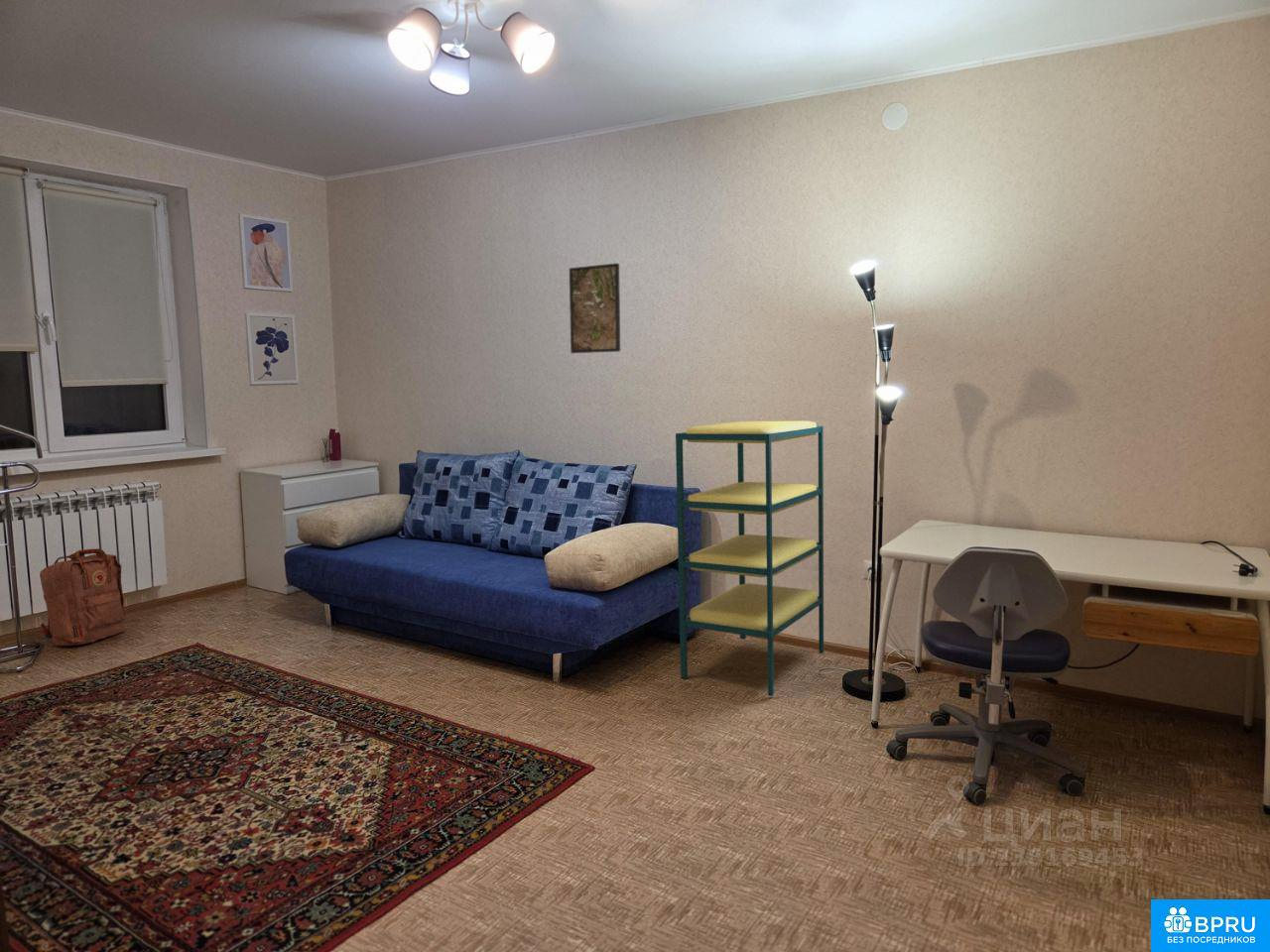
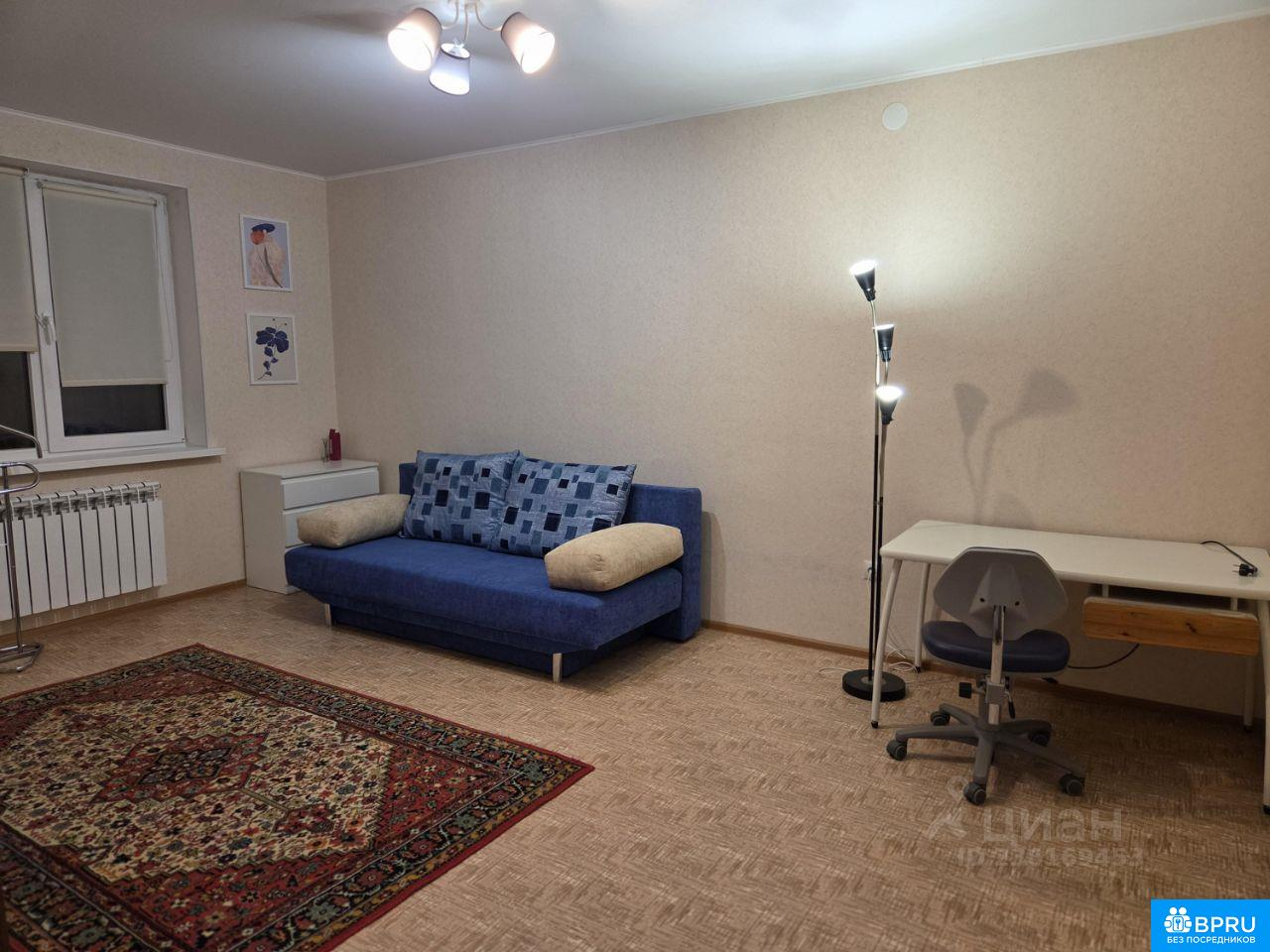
- shelving unit (753, 545)
- backpack (81, 594)
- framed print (594, 308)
